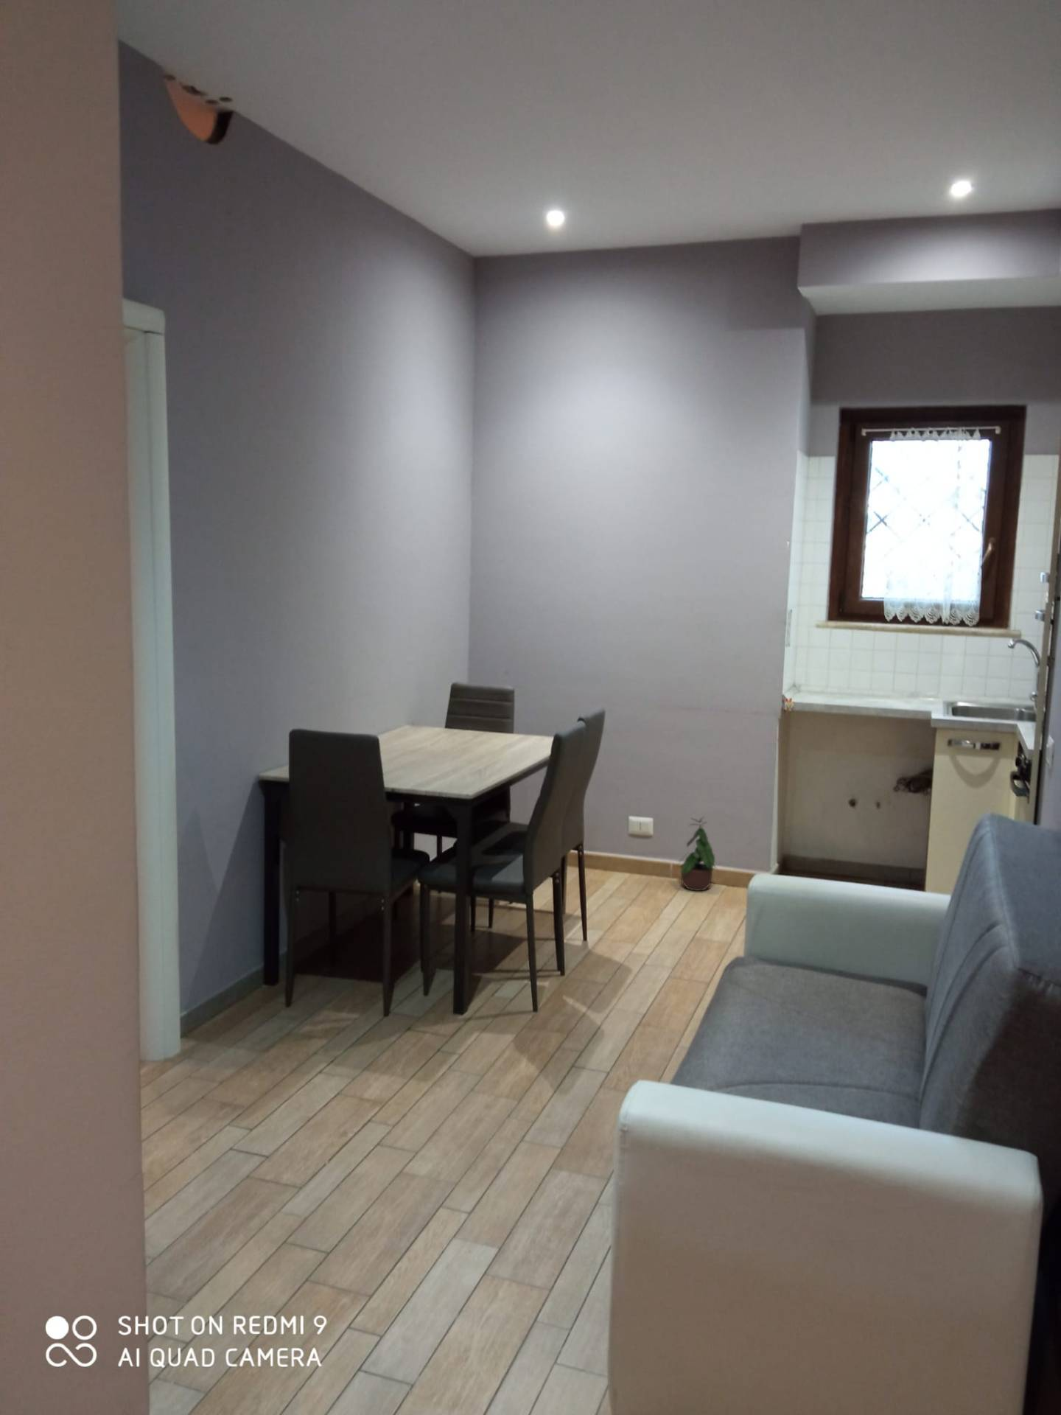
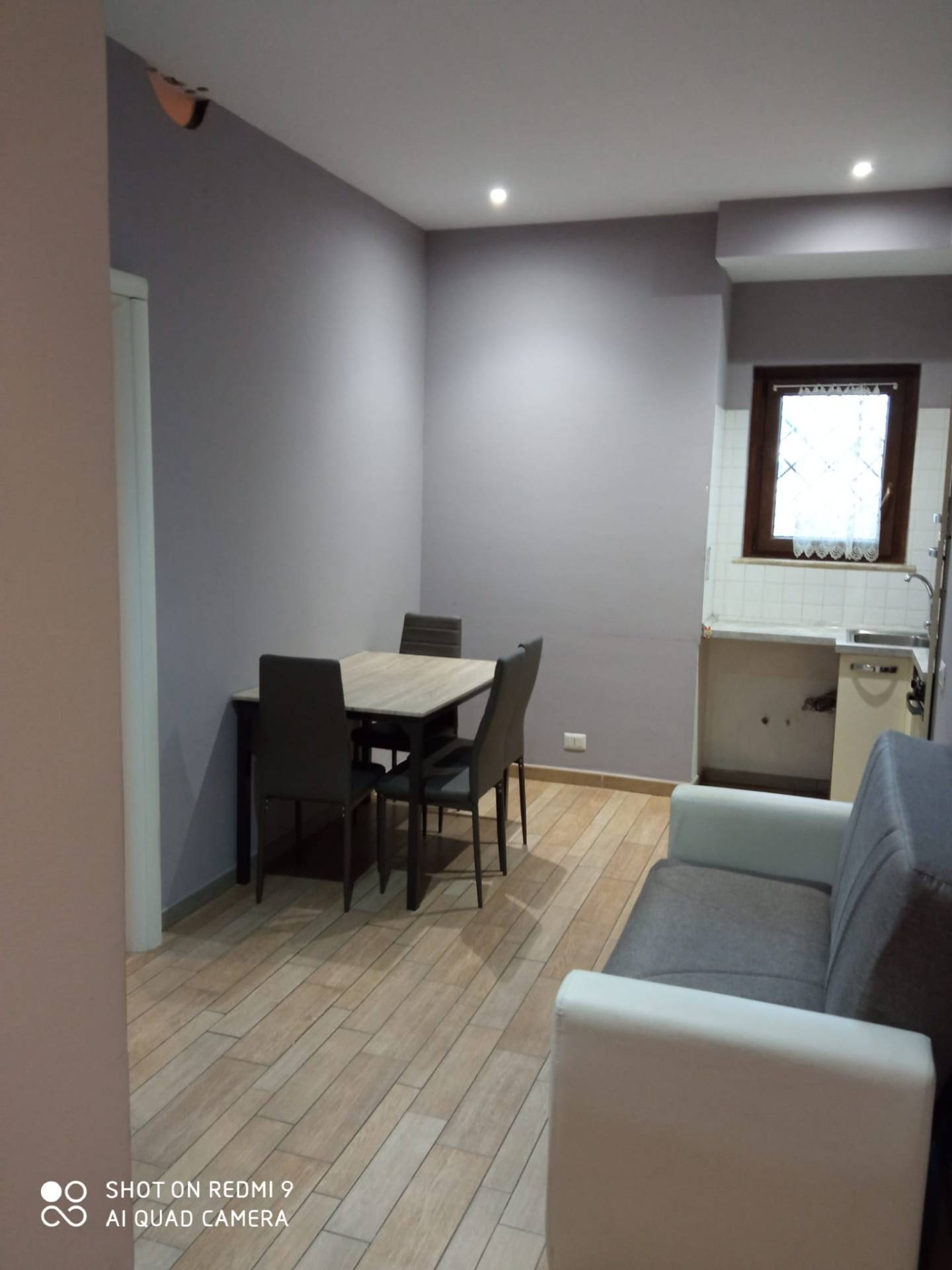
- potted plant (698, 852)
